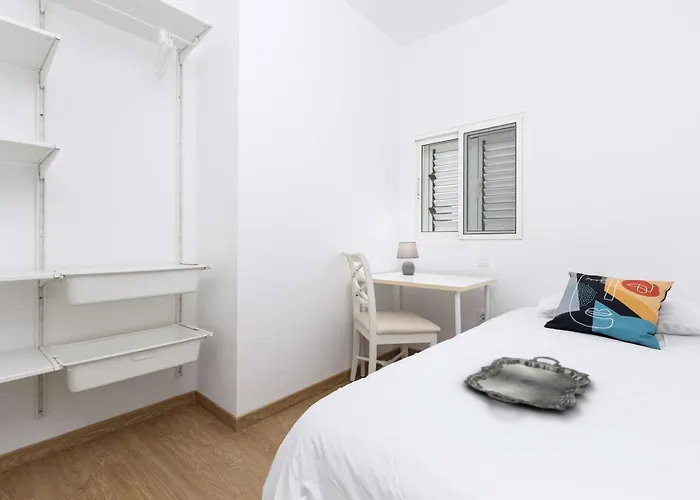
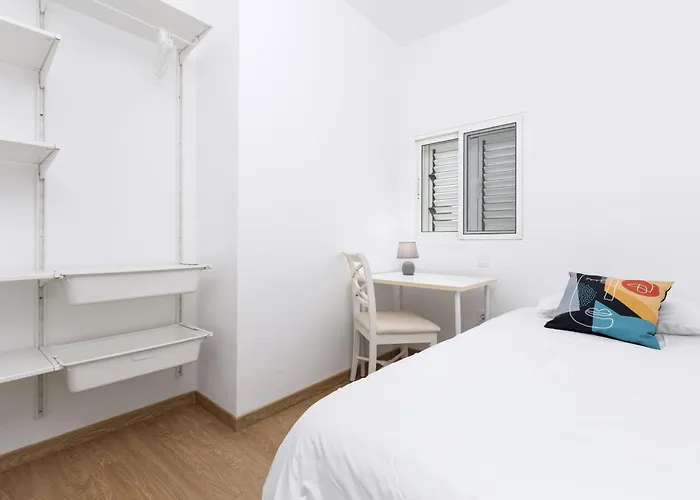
- serving tray (528, 378)
